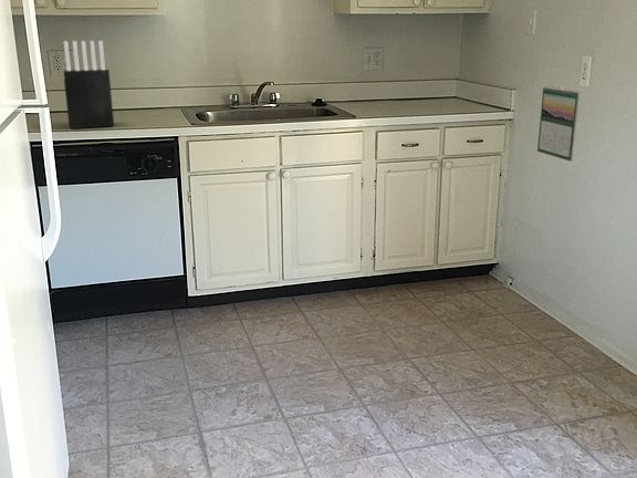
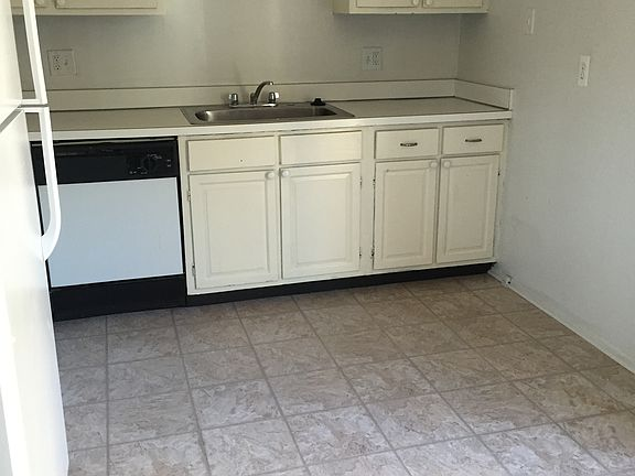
- knife block (86, 83)
- calendar (557, 122)
